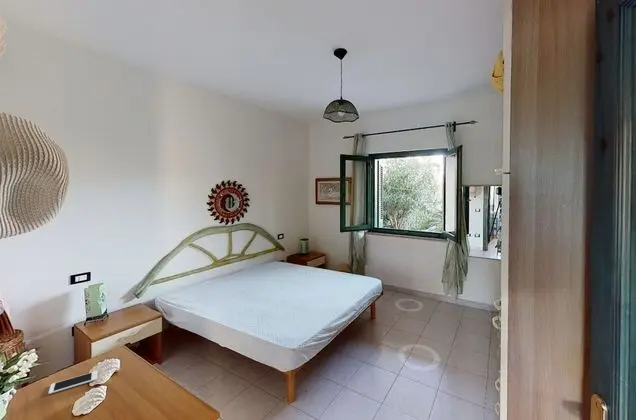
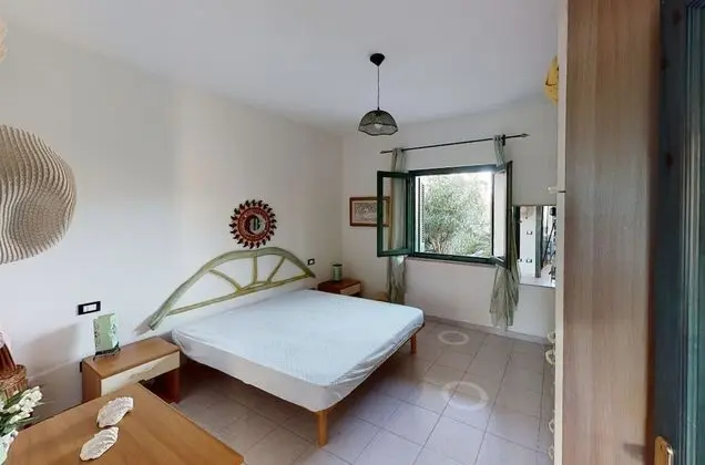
- cell phone (74, 381)
